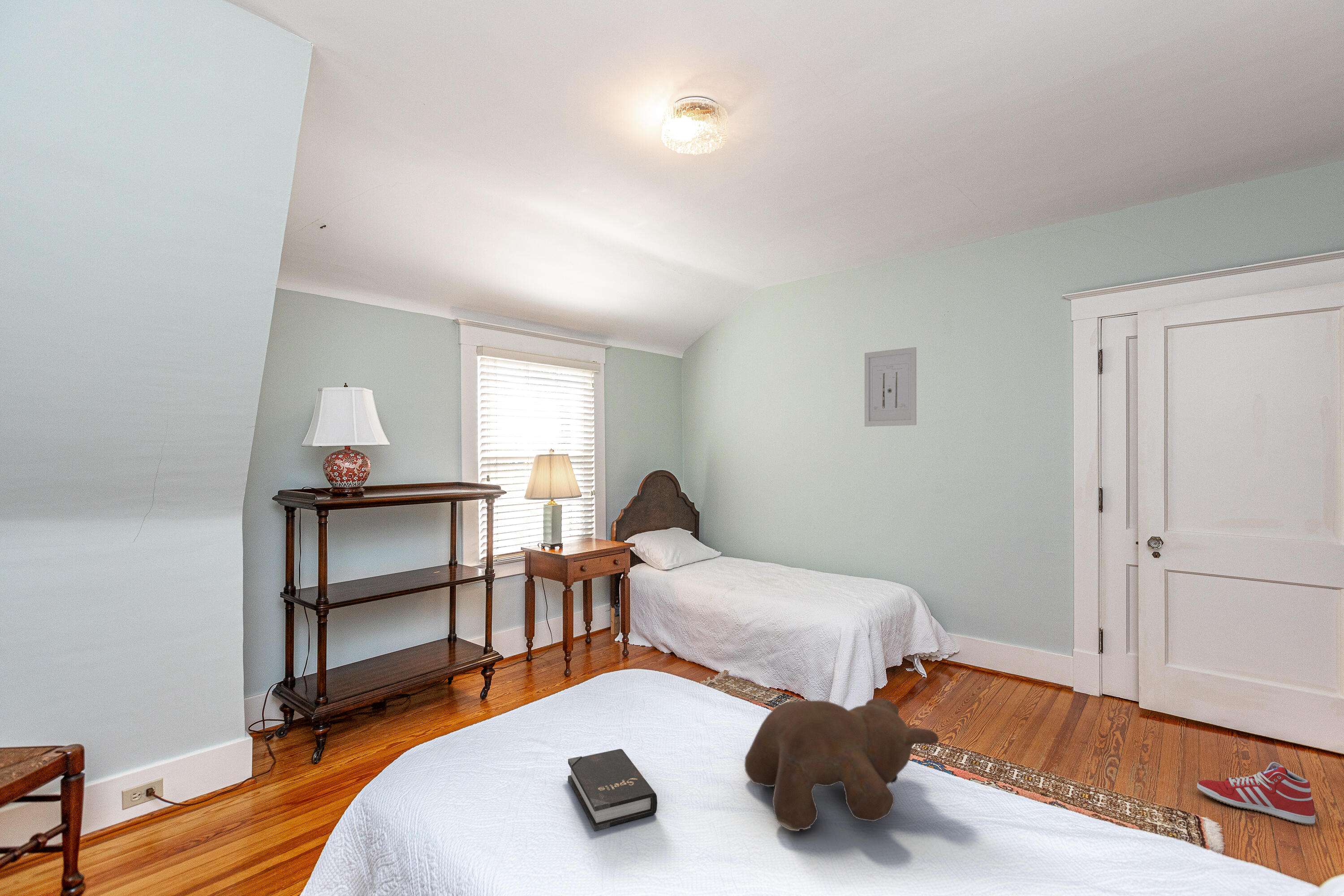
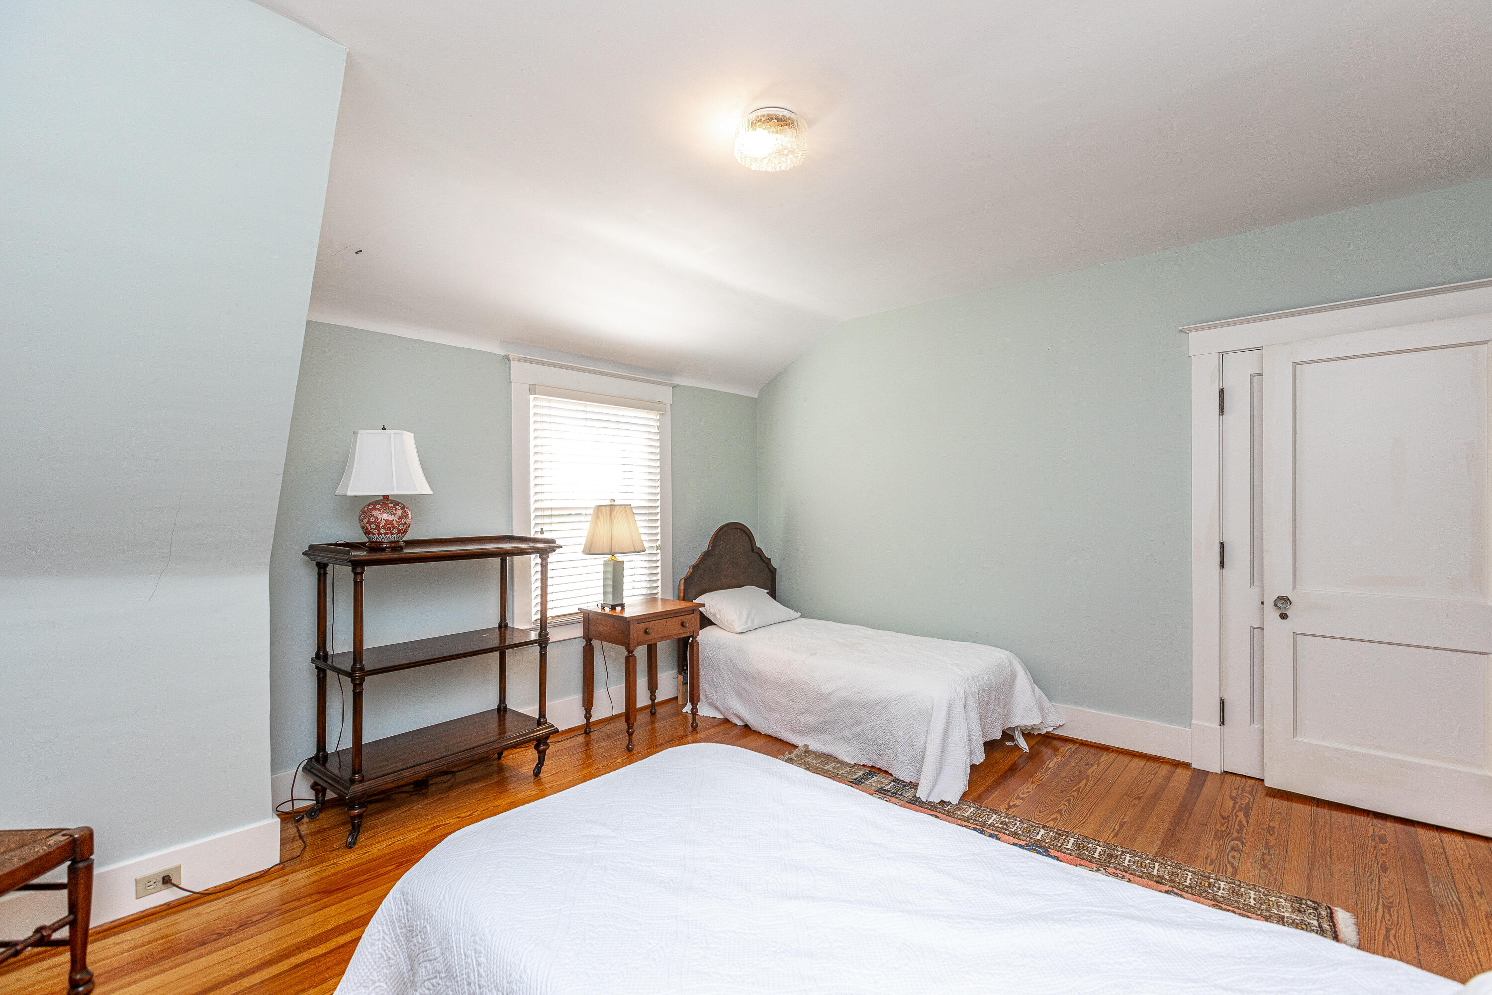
- sneaker (1253, 783)
- teddy bear (840, 749)
- hardback book (610, 785)
- wall art (889, 388)
